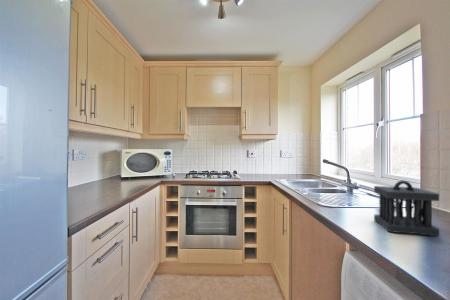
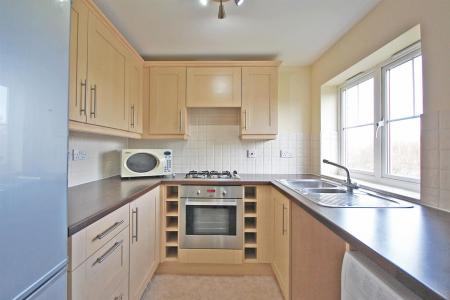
- utensil holder (402, 203)
